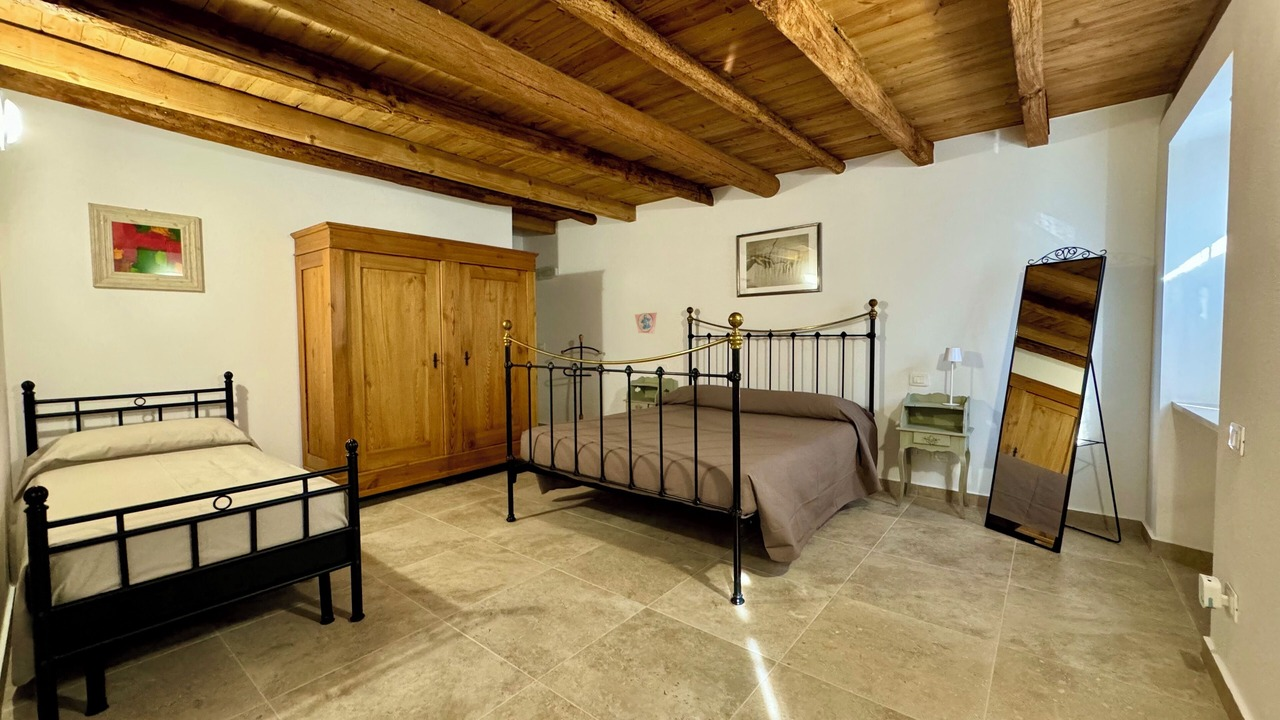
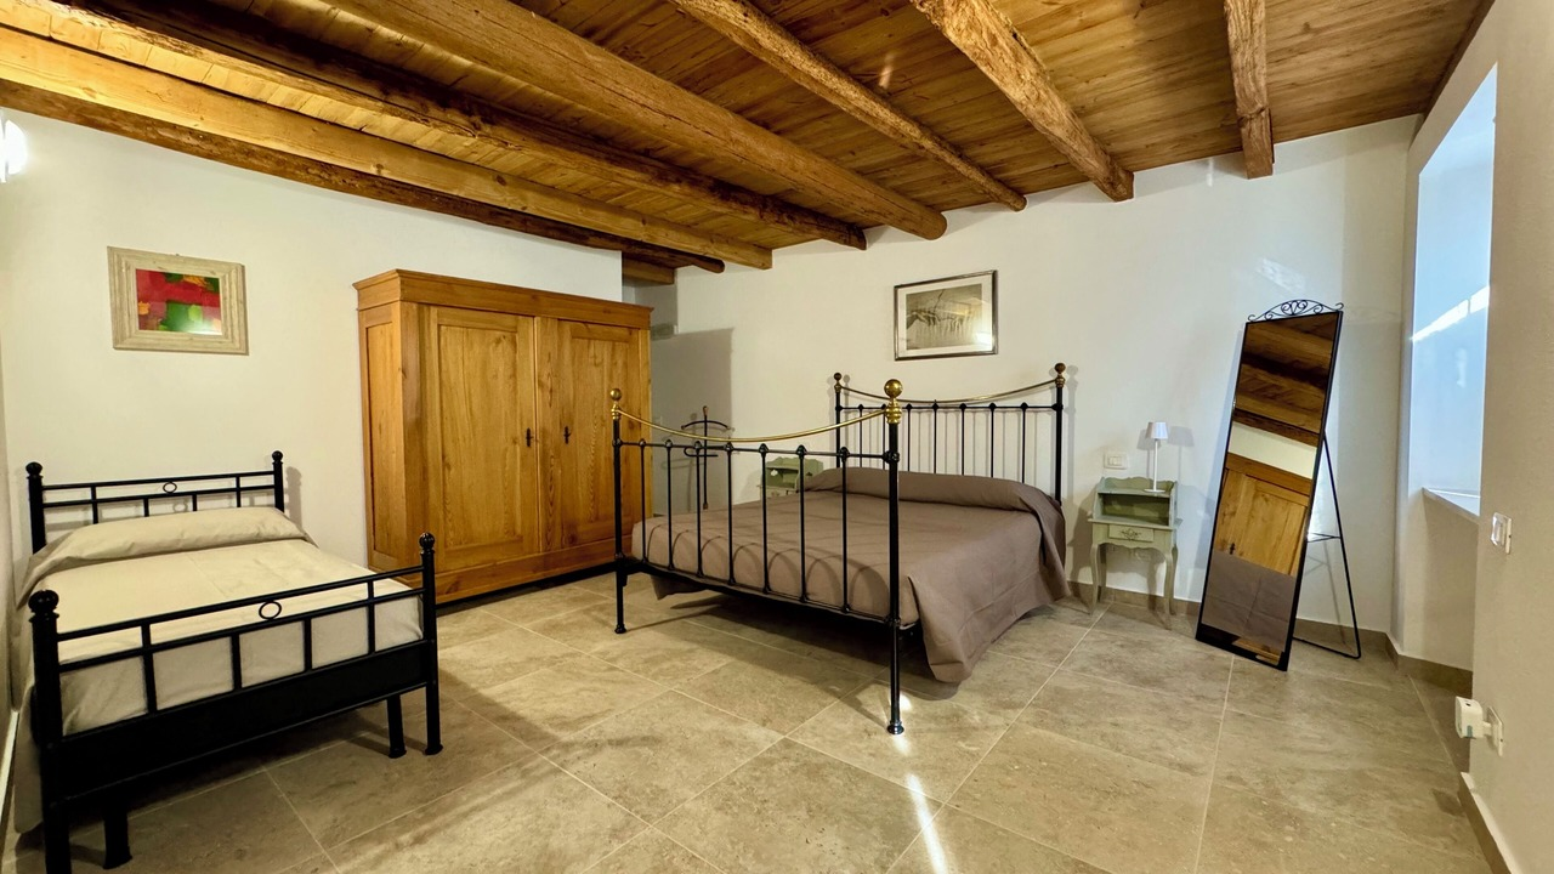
- animal cookie (645, 323)
